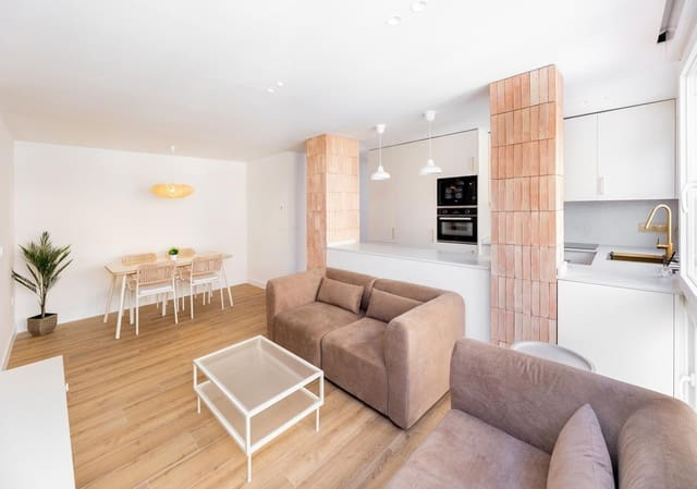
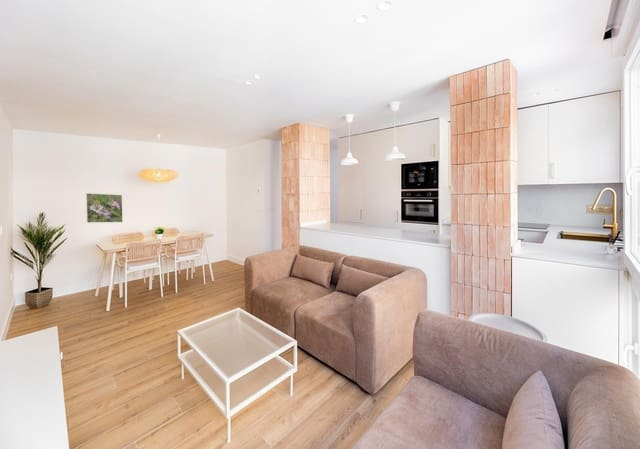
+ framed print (105, 208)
